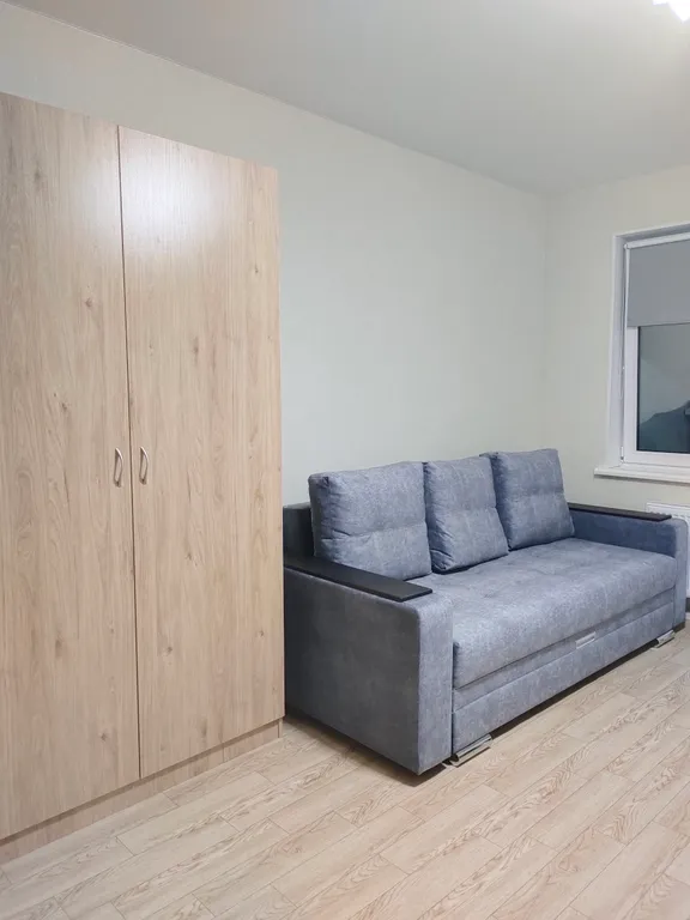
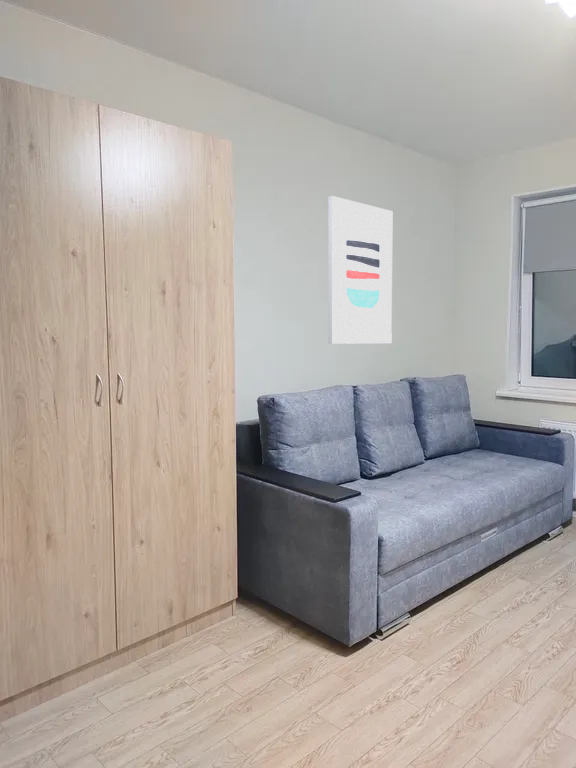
+ wall art (361, 274)
